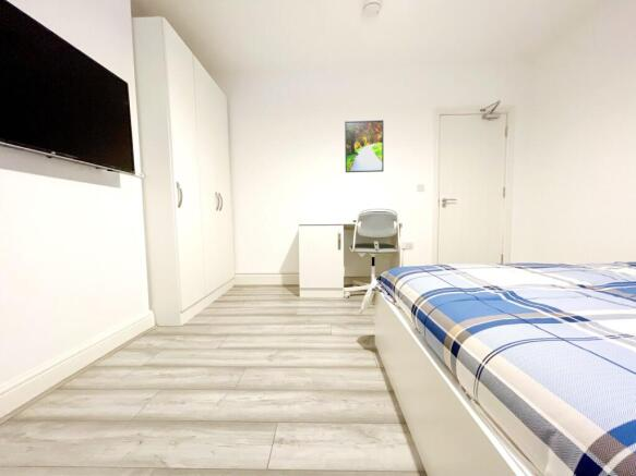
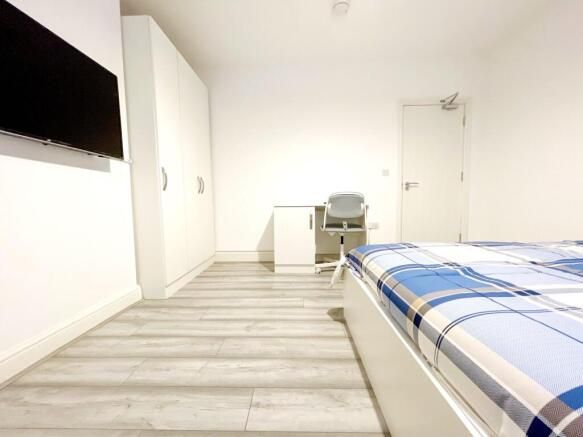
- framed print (363, 146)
